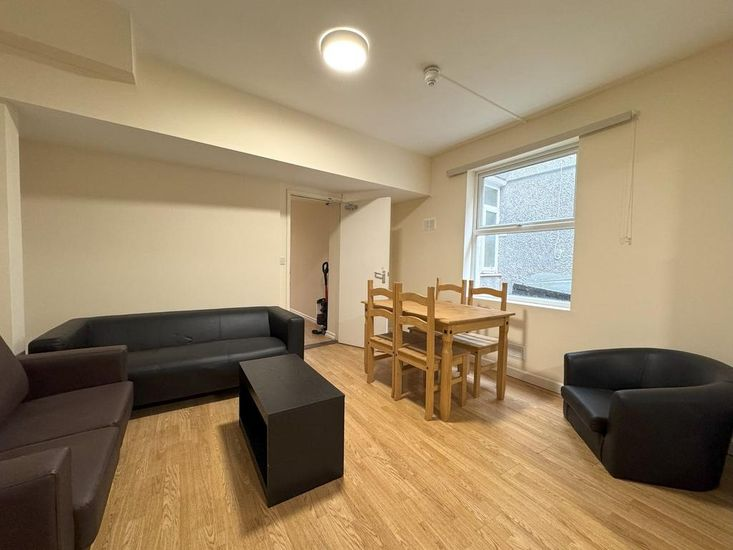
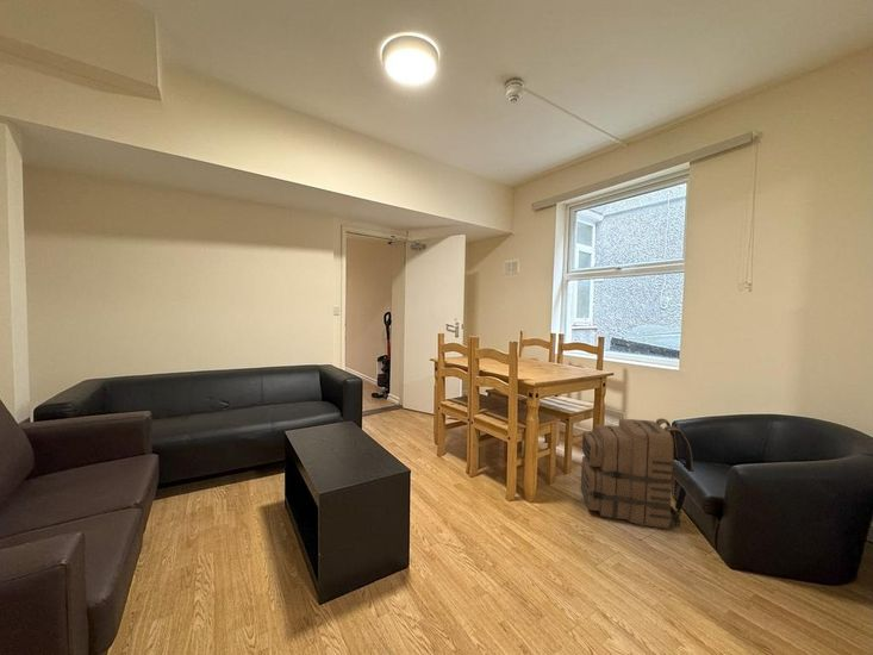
+ backpack (631, 466)
